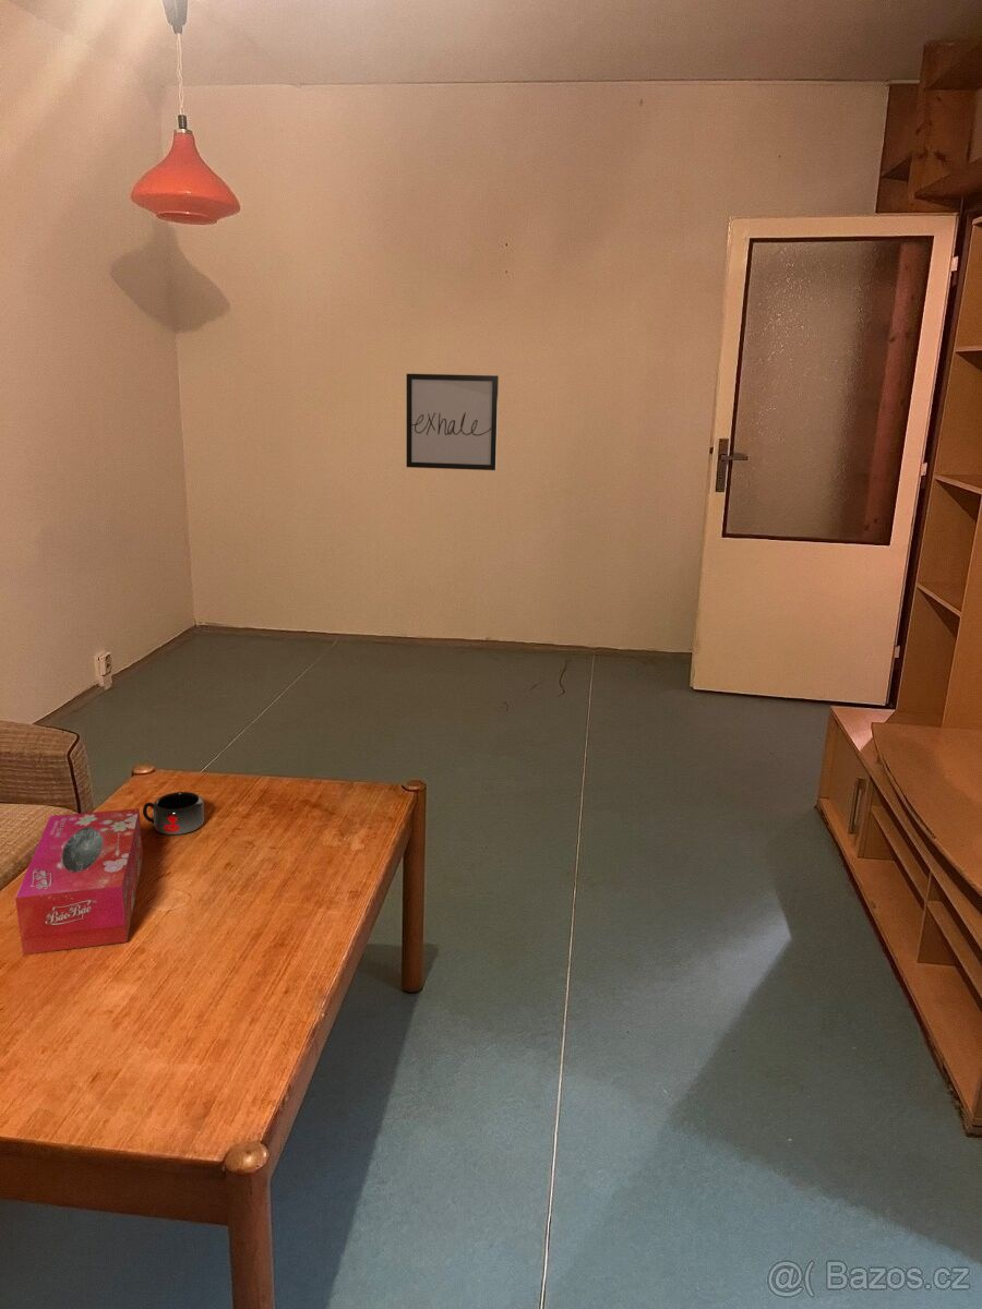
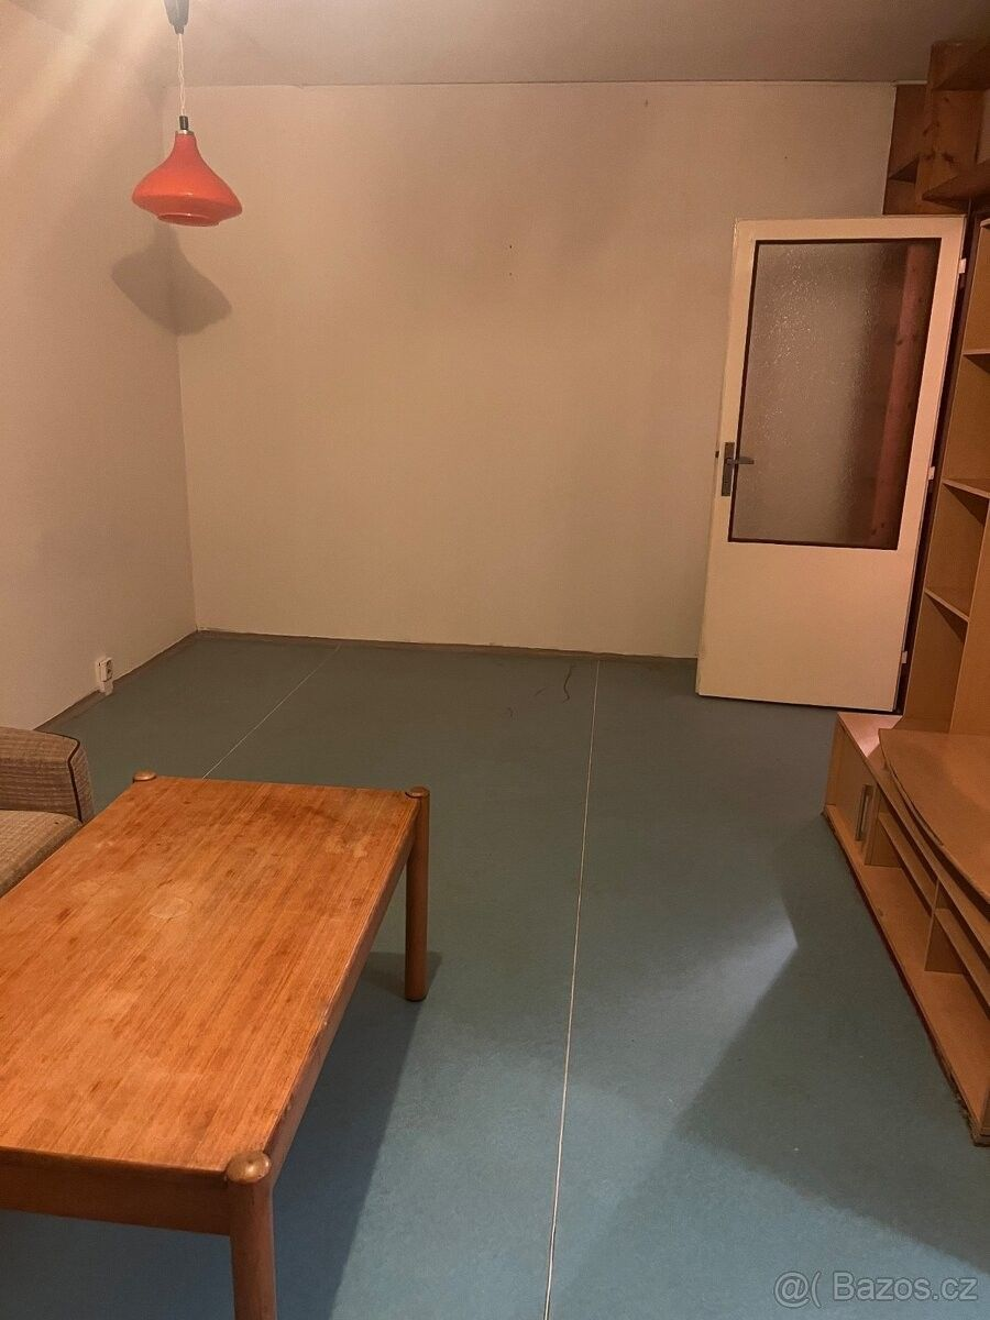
- tissue box (85, 875)
- mug (172, 813)
- wall art (451, 422)
